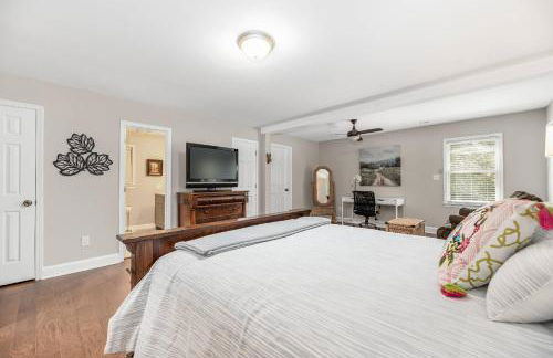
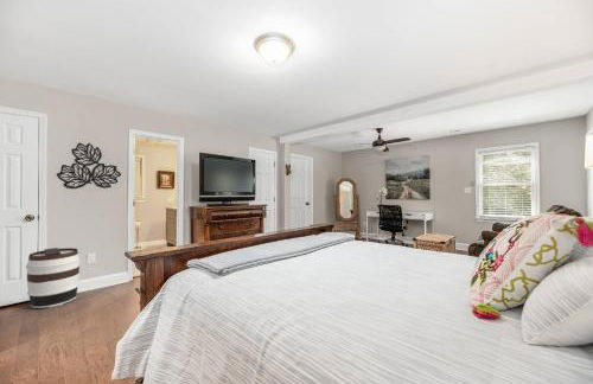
+ barrel (53, 276)
